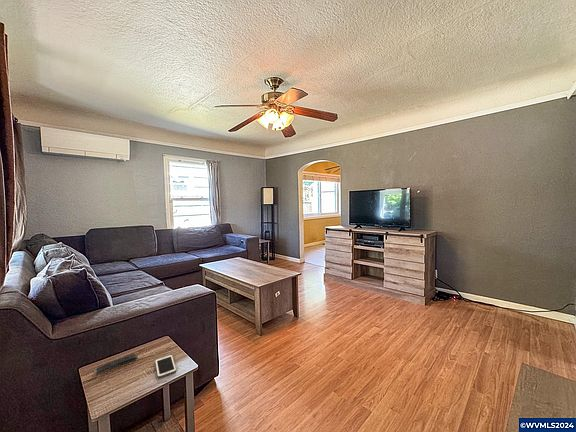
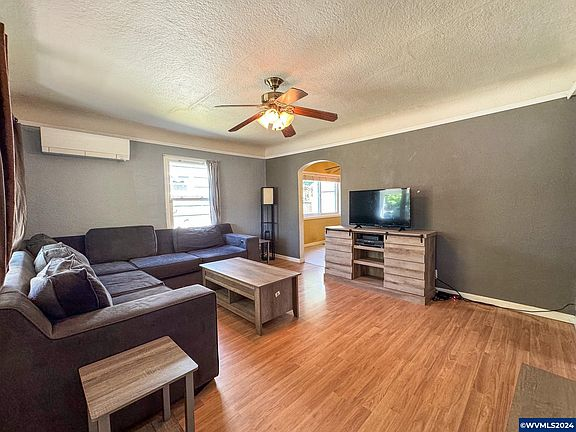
- cell phone (165, 365)
- remote control (116, 363)
